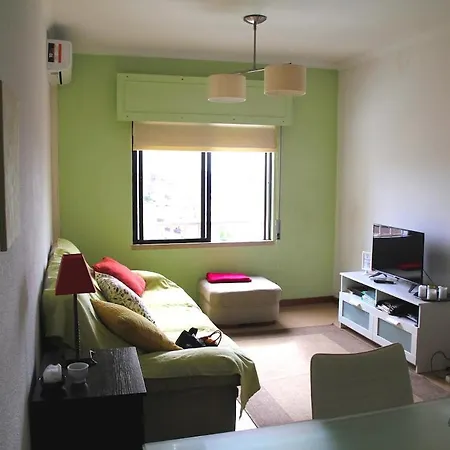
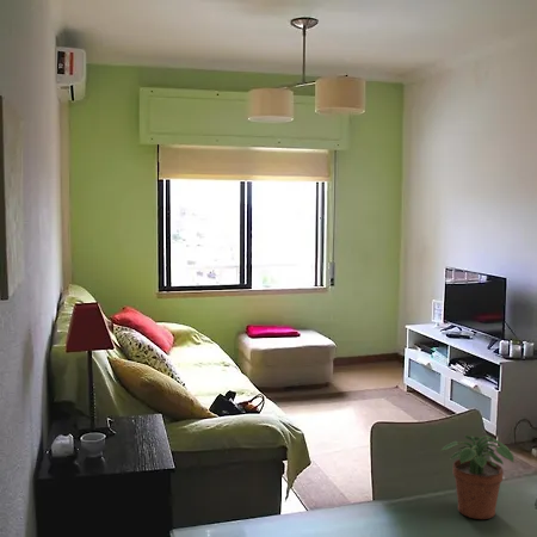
+ potted plant (477, 476)
